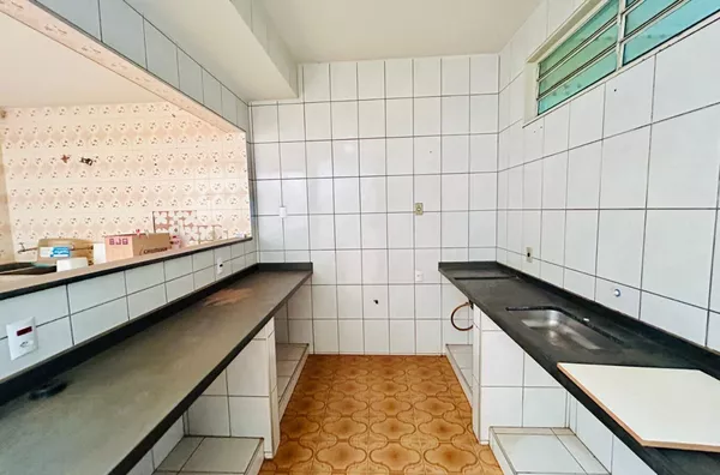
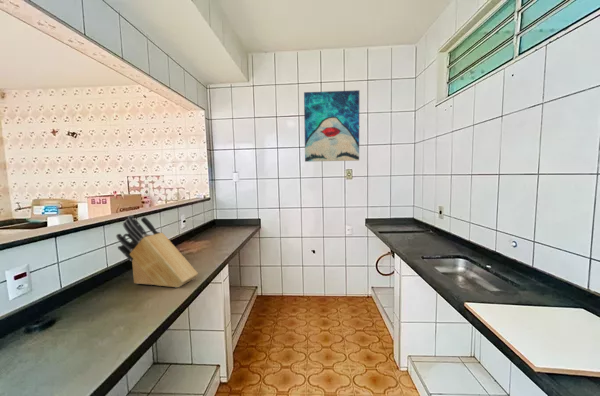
+ knife block (156, 248)
+ wall art (331, 126)
